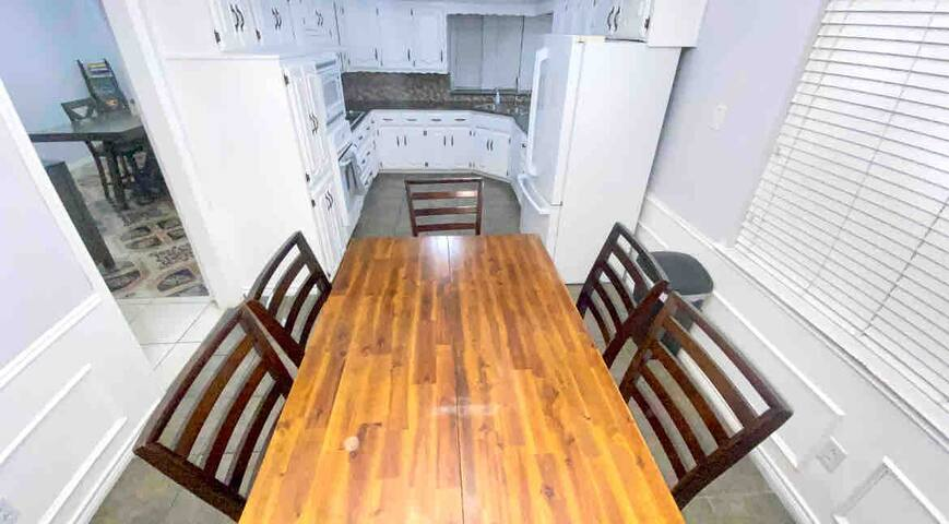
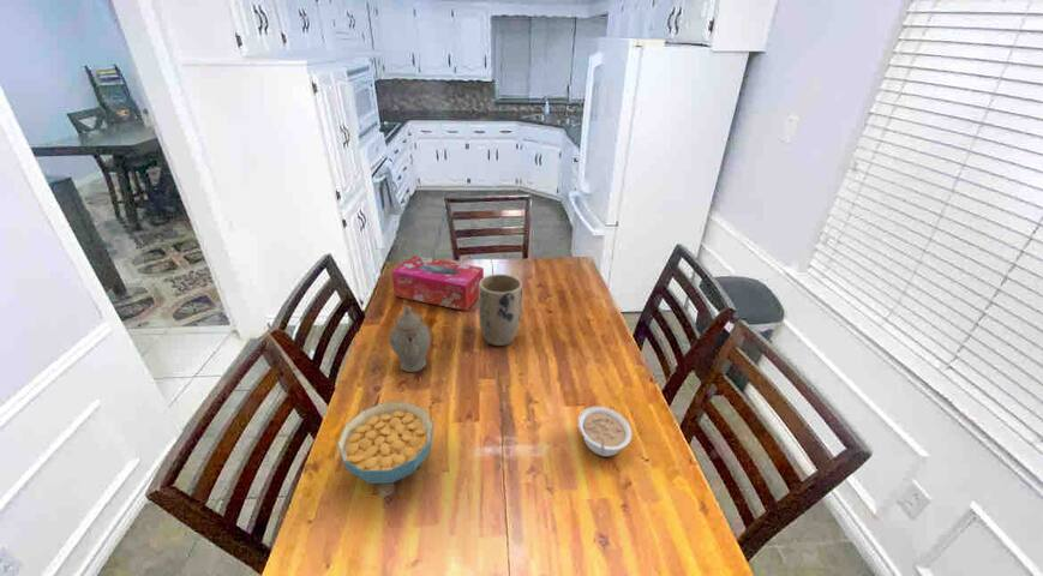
+ legume (604, 433)
+ cereal bowl (389, 449)
+ tissue box (438, 281)
+ plant pot (499, 311)
+ chinaware (409, 336)
